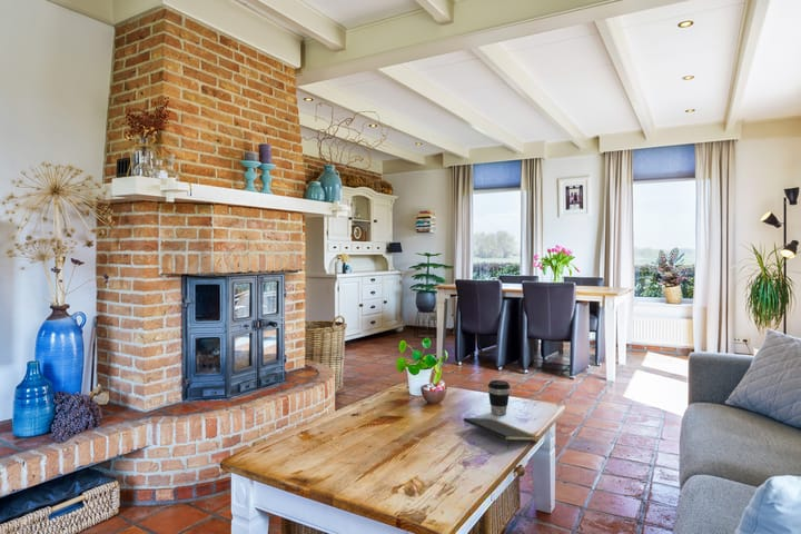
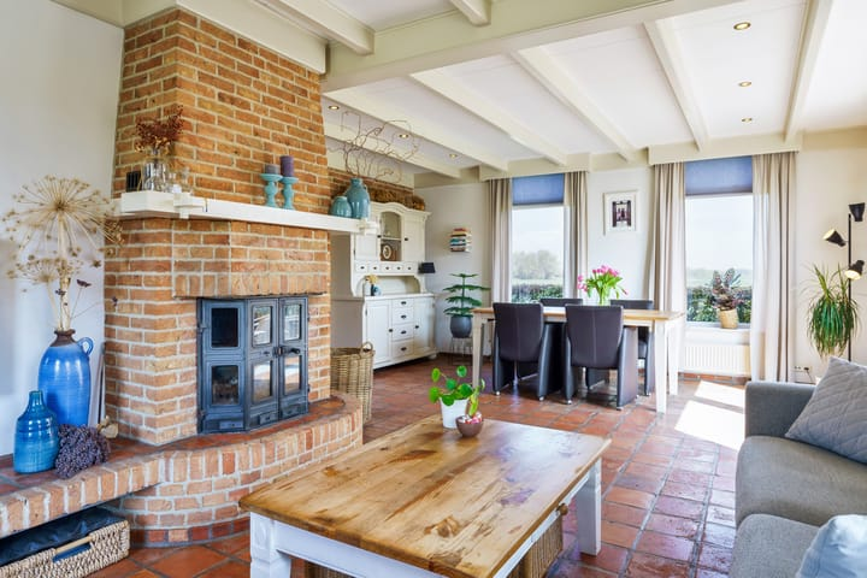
- notepad (500, 428)
- coffee cup (498, 397)
